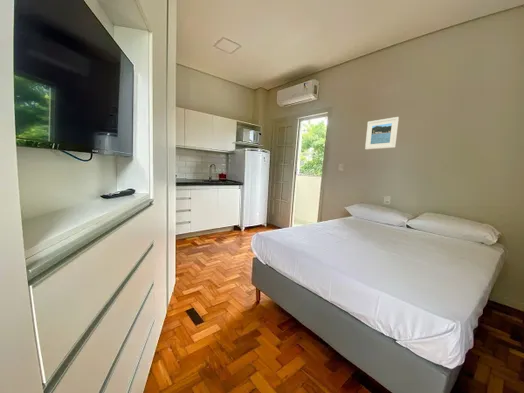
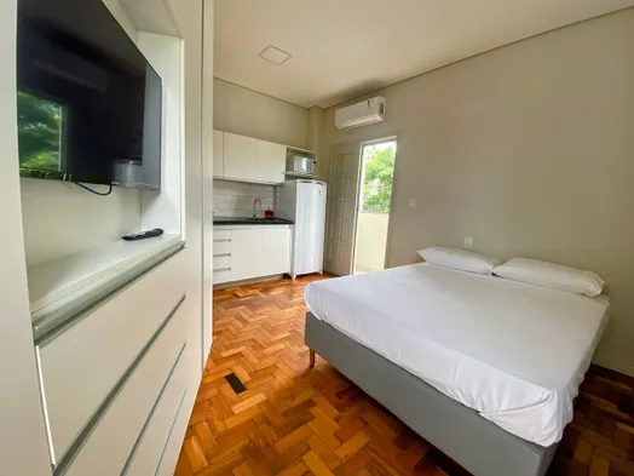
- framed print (380, 134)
